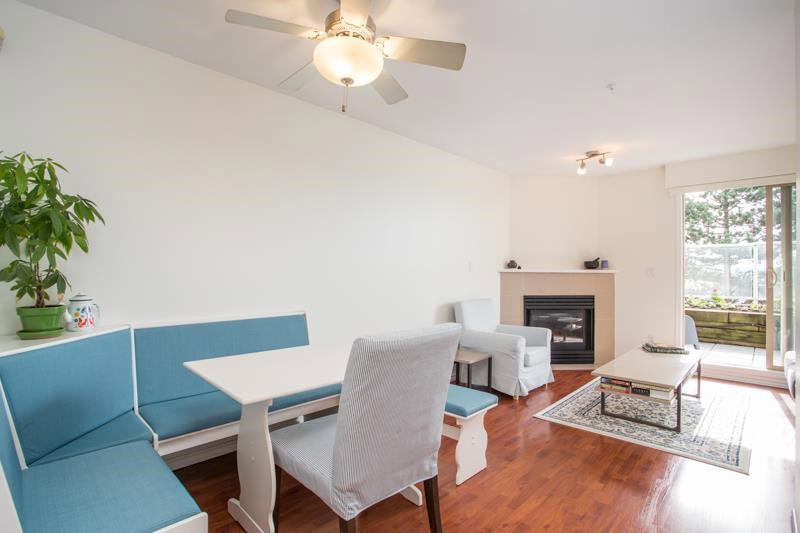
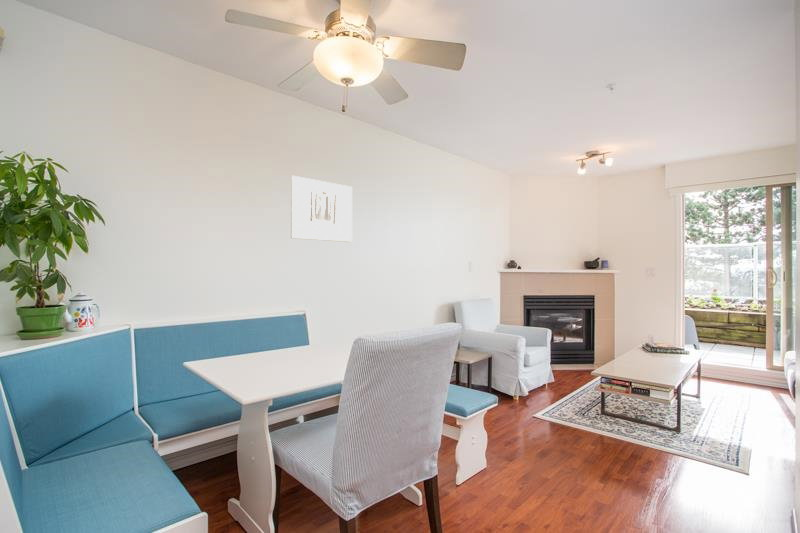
+ wall art (323, 210)
